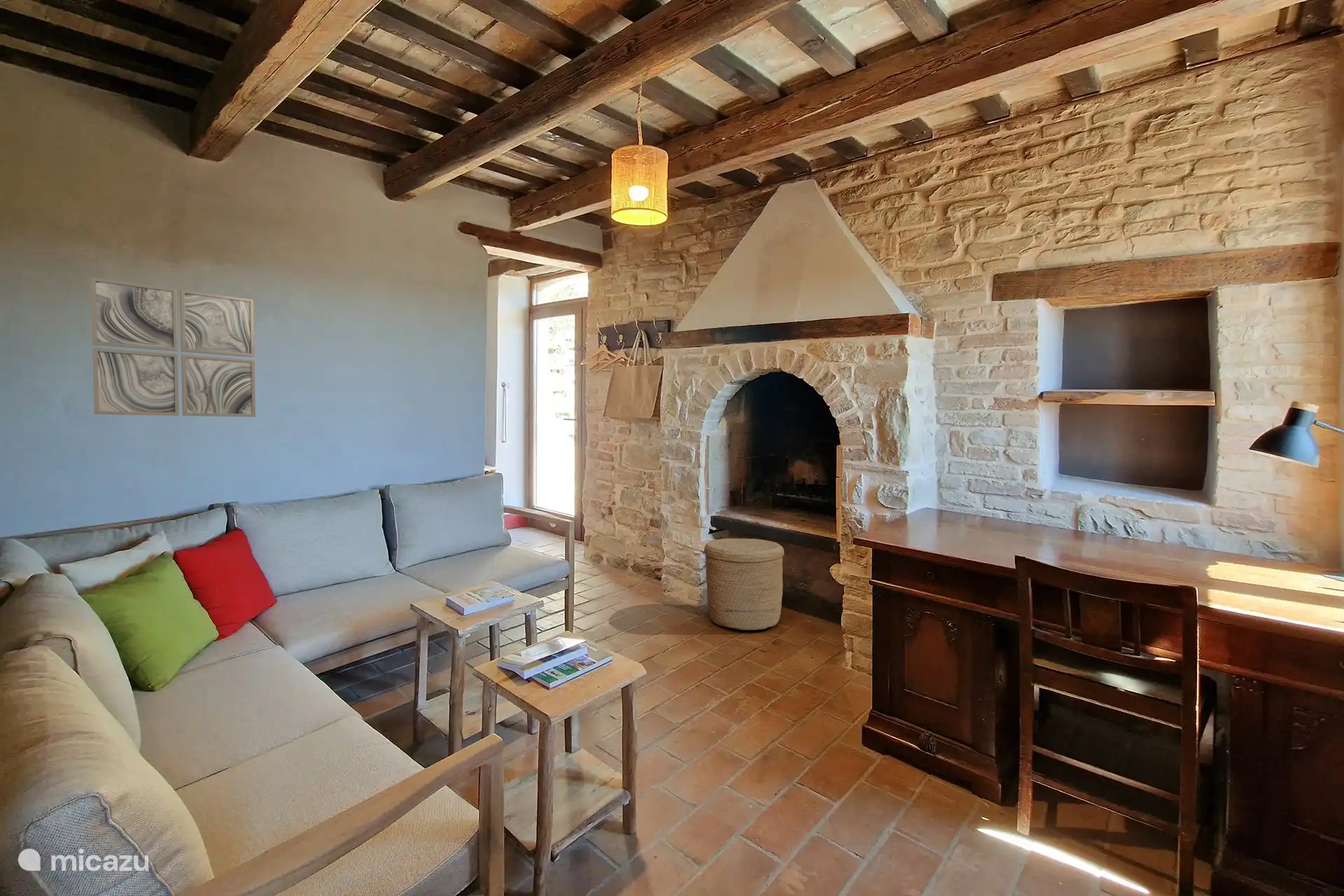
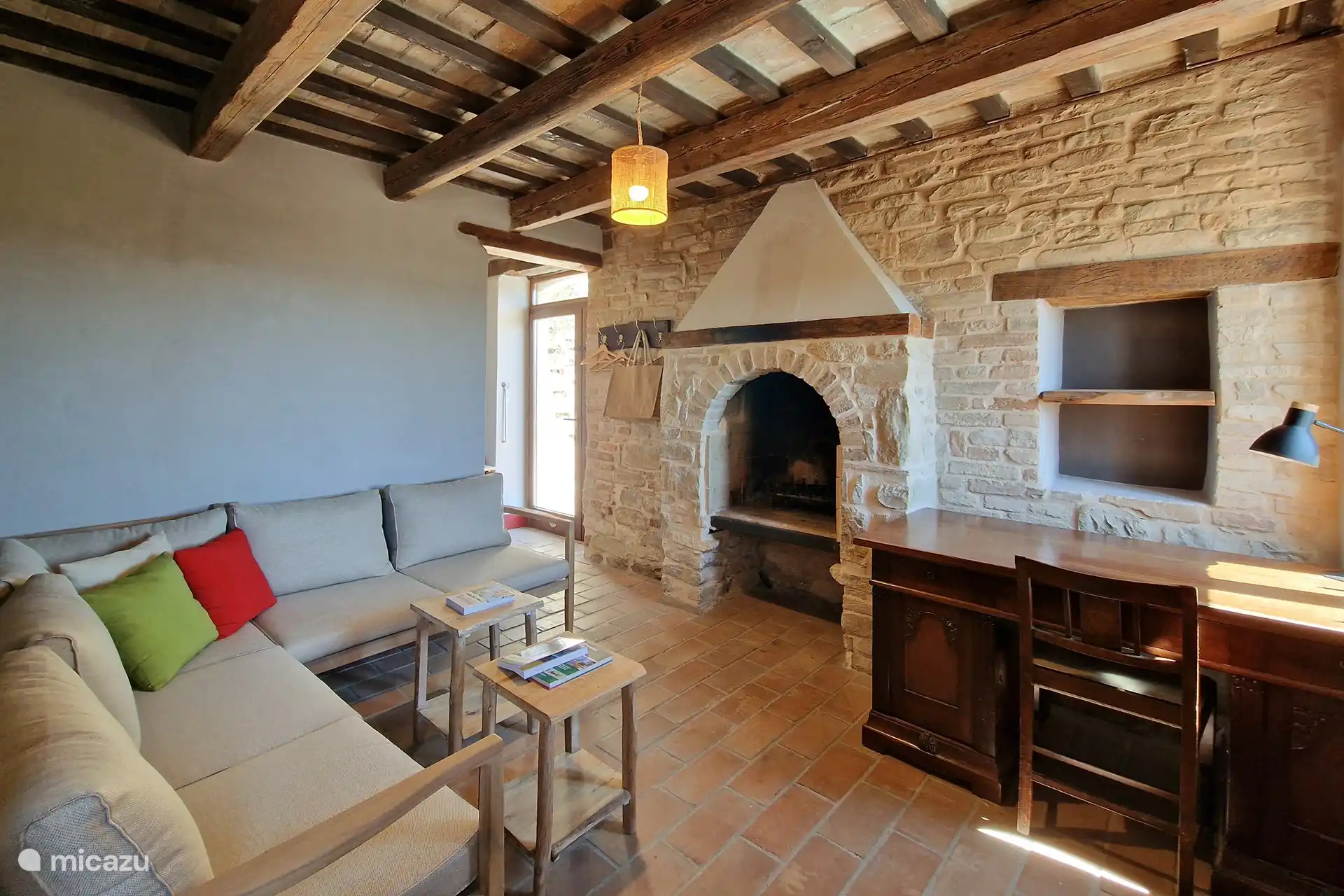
- basket (743, 581)
- wall art (177, 354)
